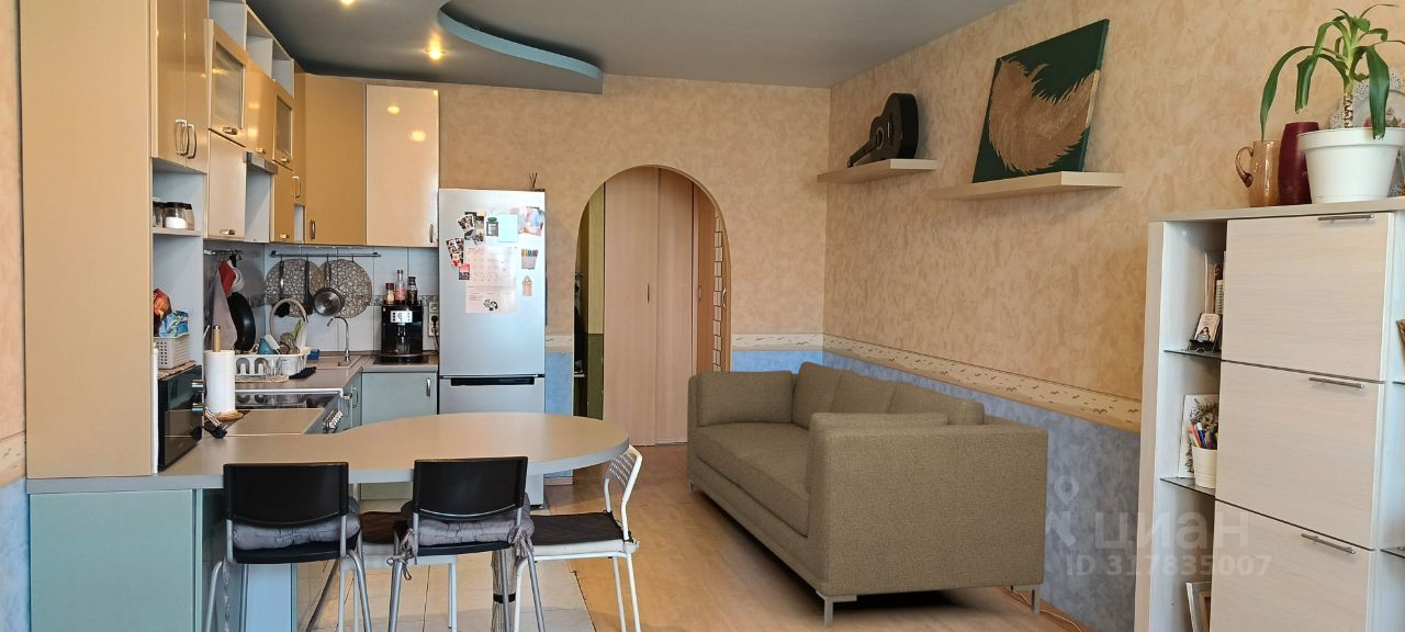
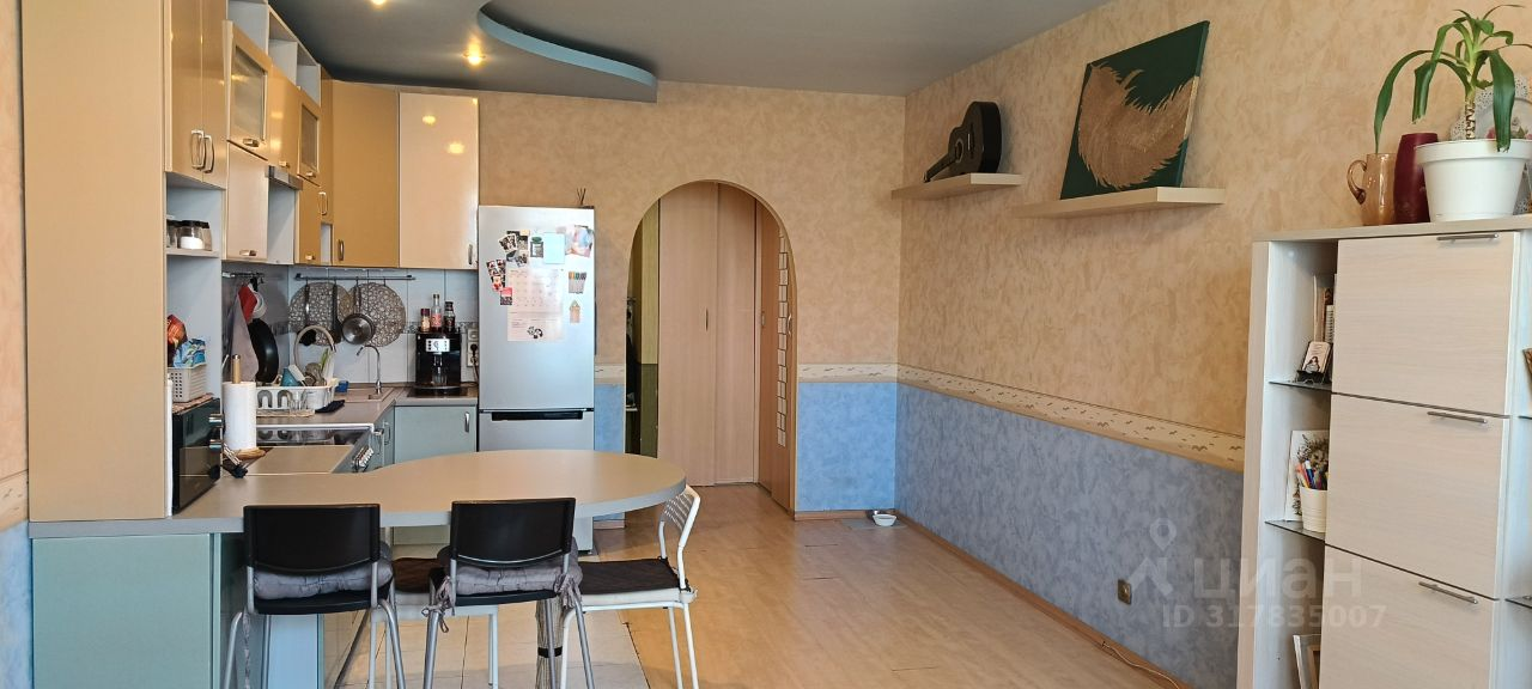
- sofa (828, 459)
